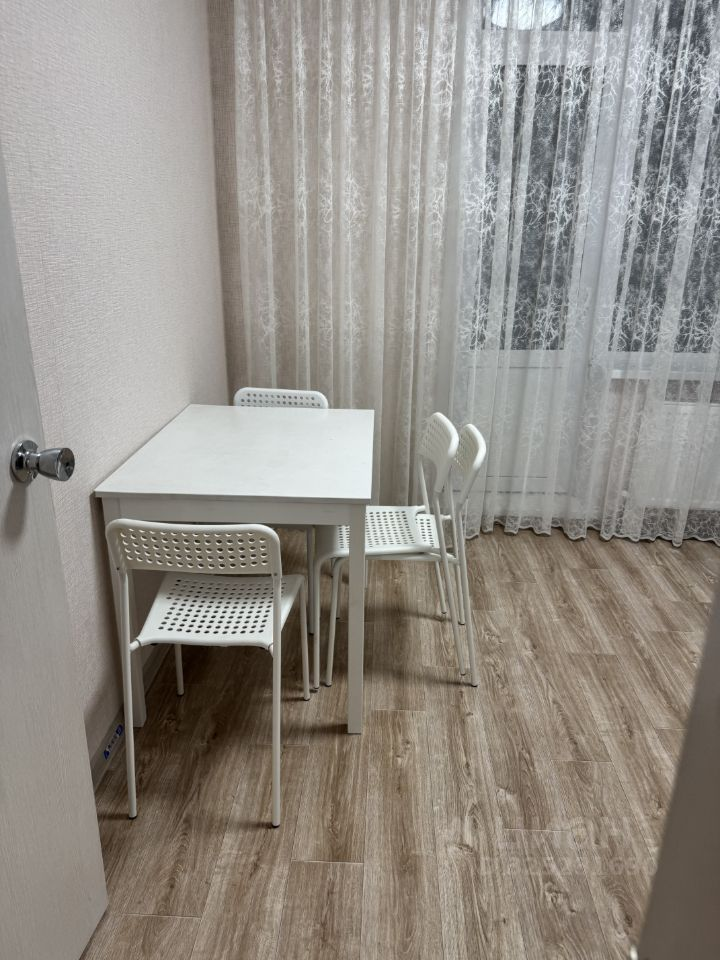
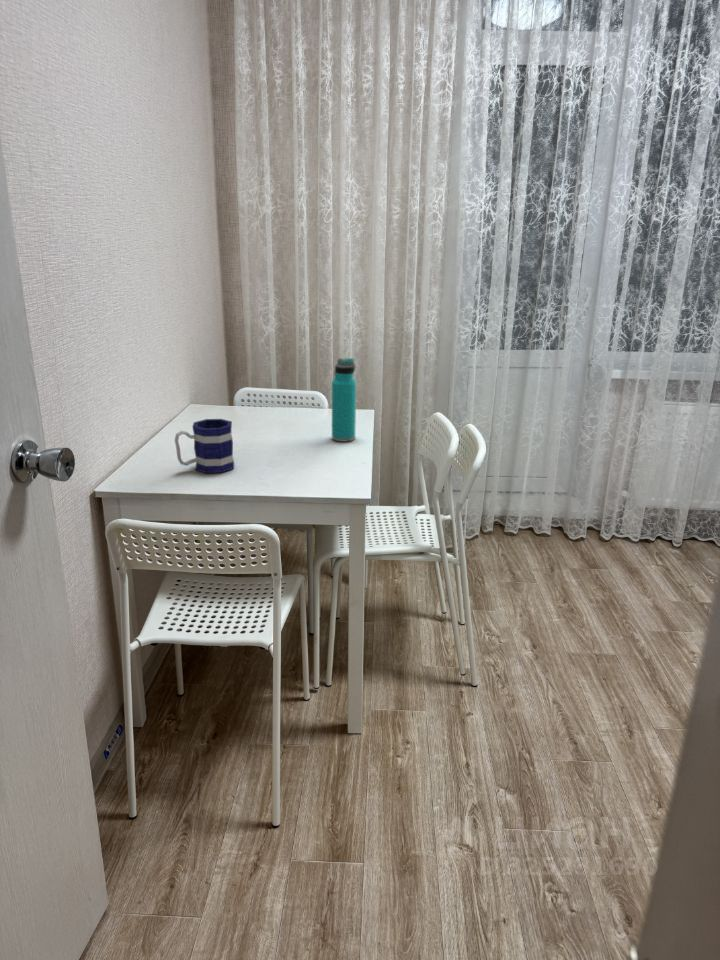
+ mug (204, 446)
+ water bottle (343, 399)
